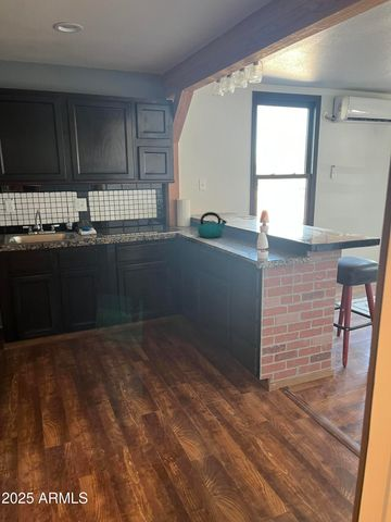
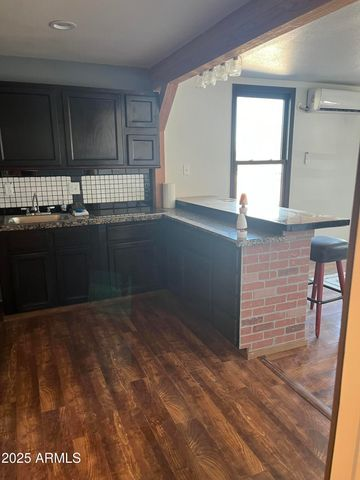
- kettle (212, 224)
